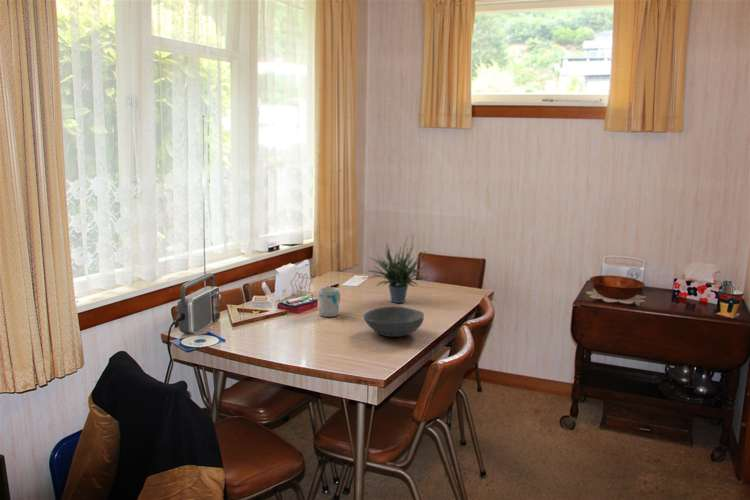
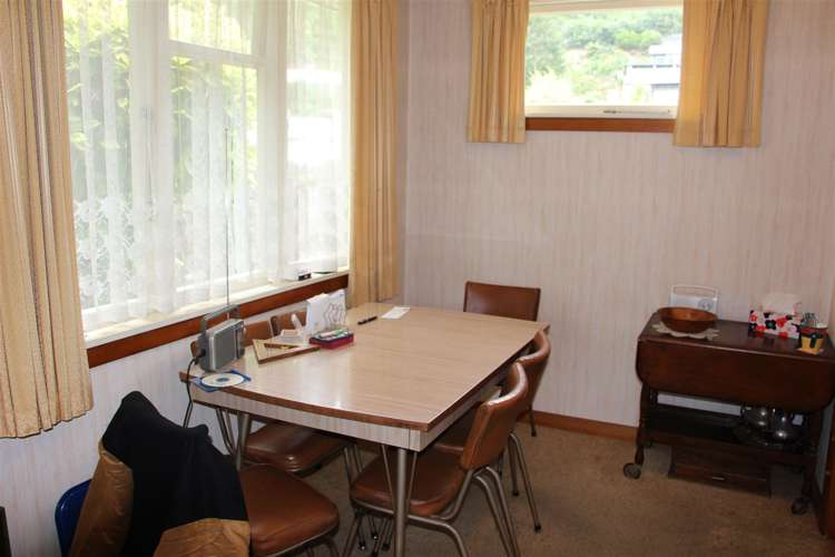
- bowl (393, 323)
- mug (331, 301)
- potted plant (402, 267)
